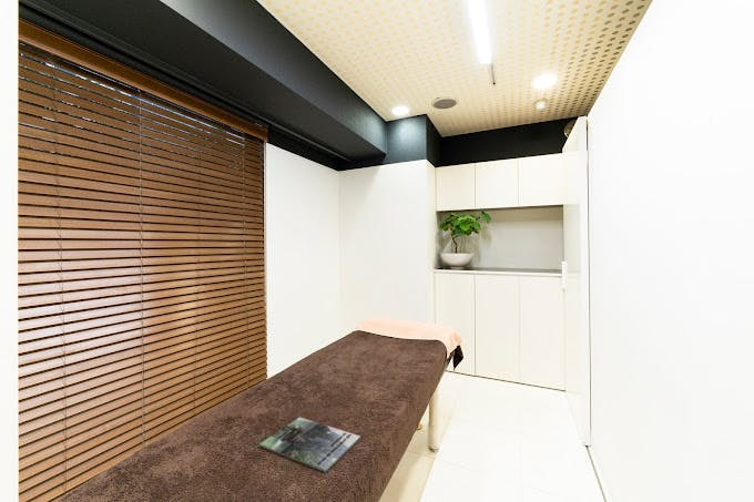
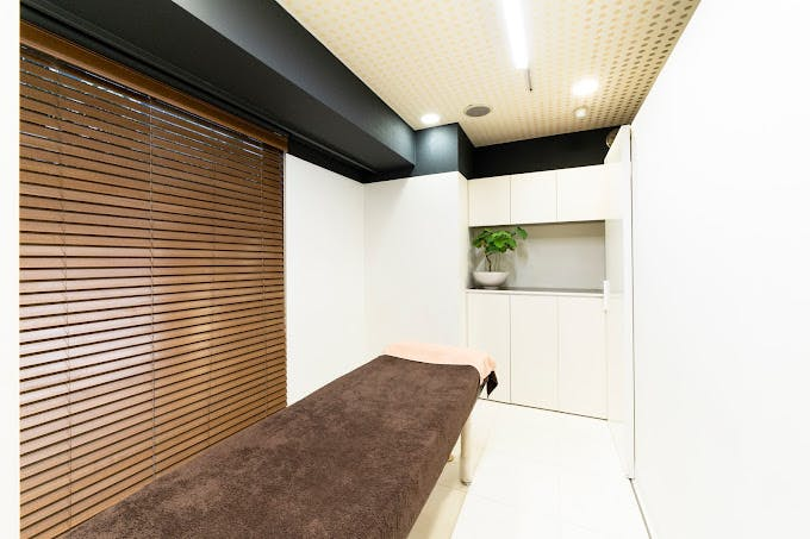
- magazine (310, 440)
